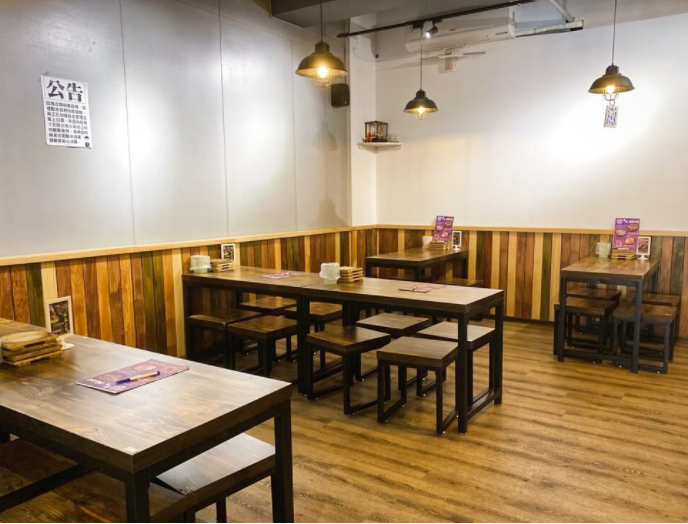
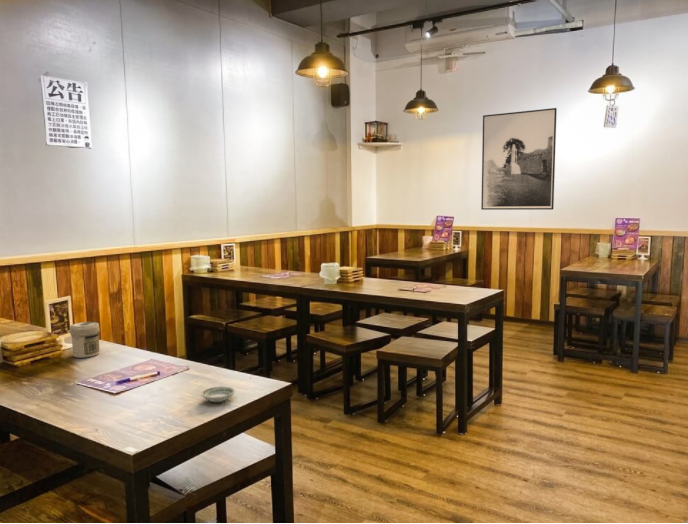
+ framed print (517, 161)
+ saucer (218, 395)
+ jar (85, 339)
